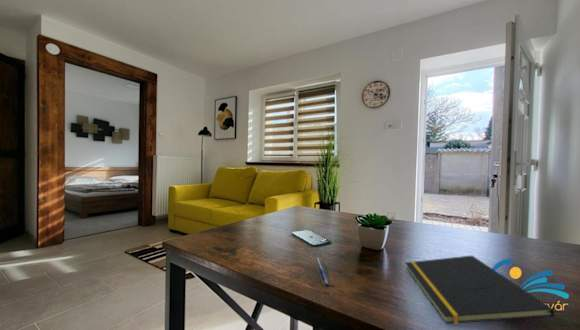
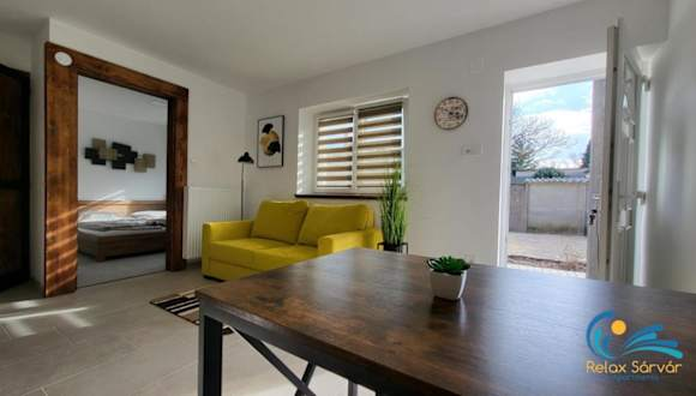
- notepad (461, 283)
- pen (321, 269)
- smartphone (310, 236)
